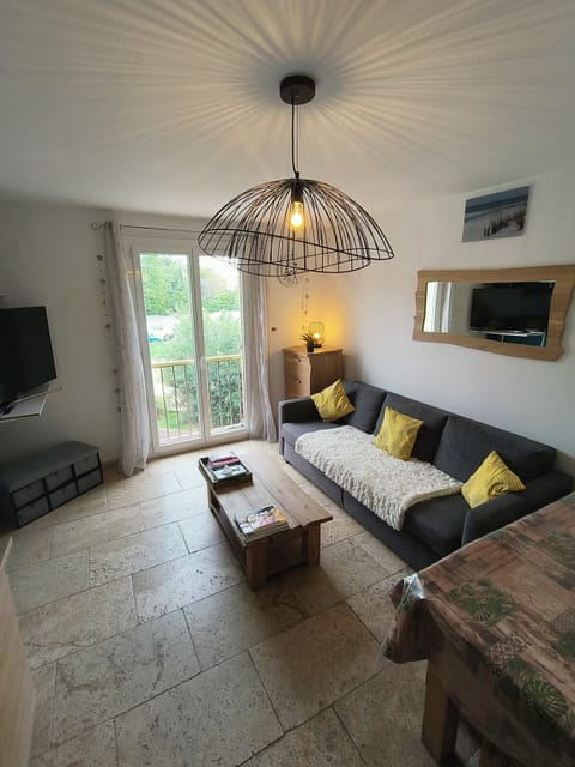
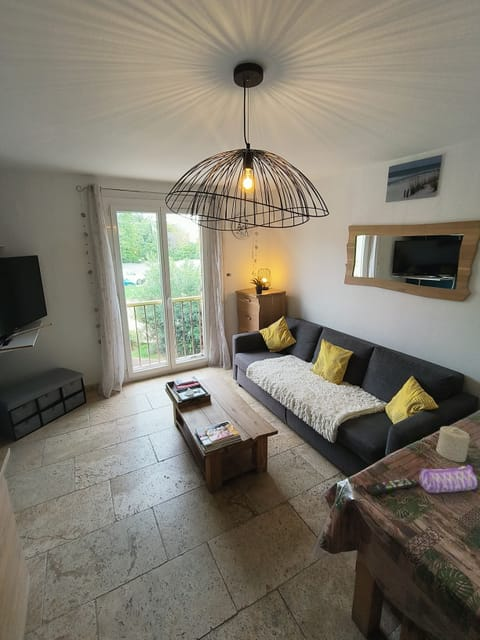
+ remote control (392, 485)
+ pencil case (448, 478)
+ candle (452, 441)
